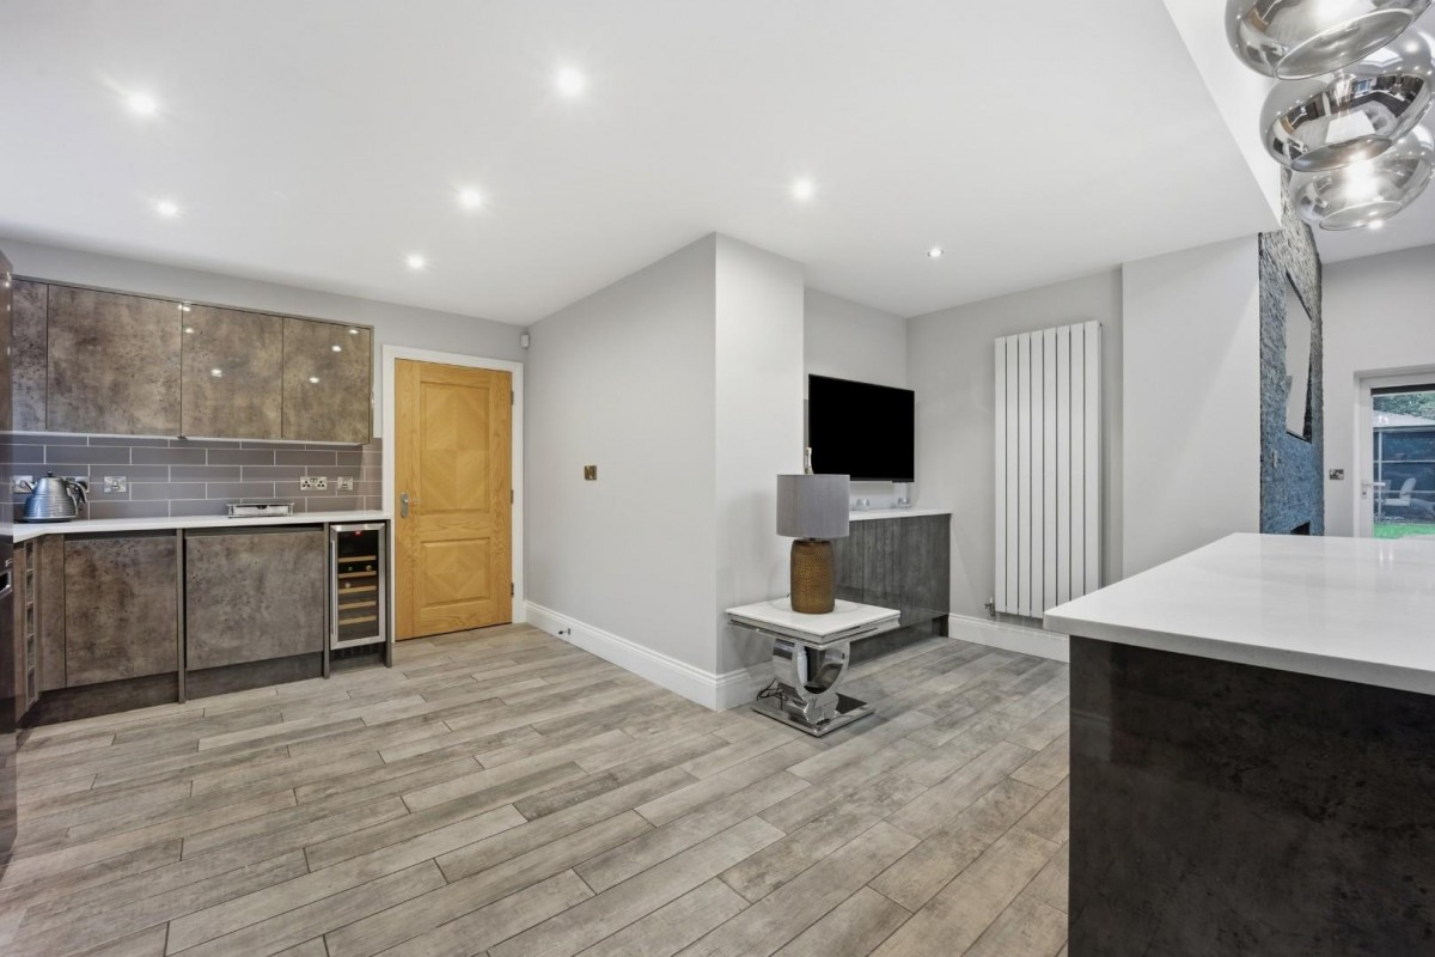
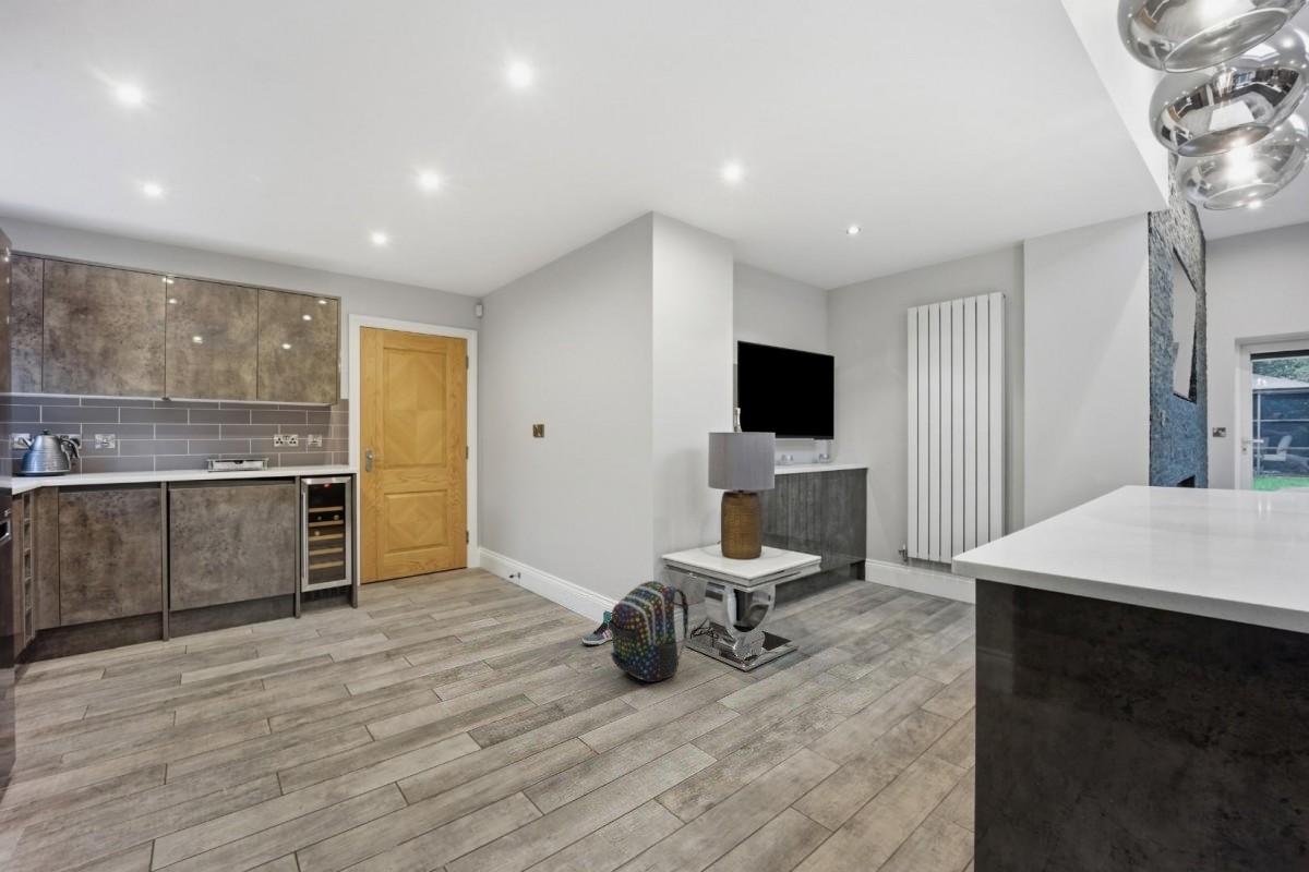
+ backpack (649, 630)
+ sneaker (604, 626)
